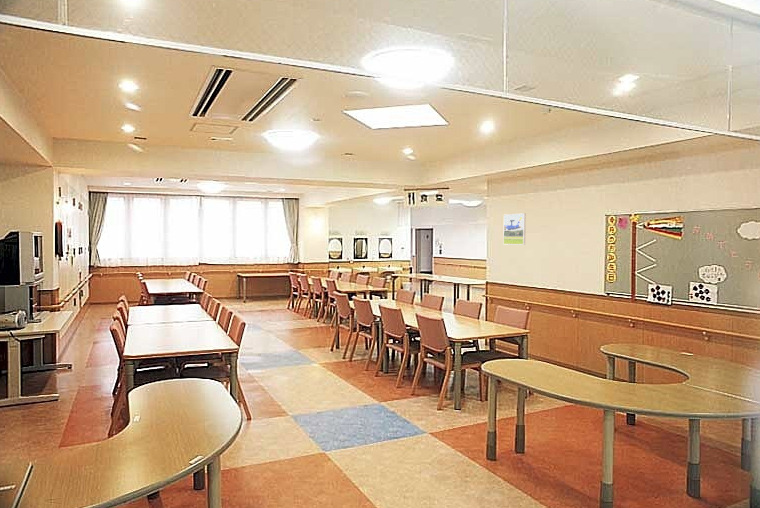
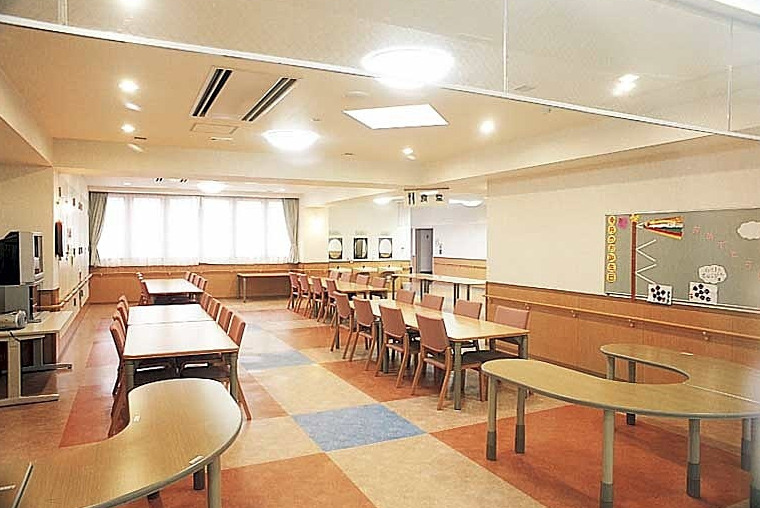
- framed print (514, 229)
